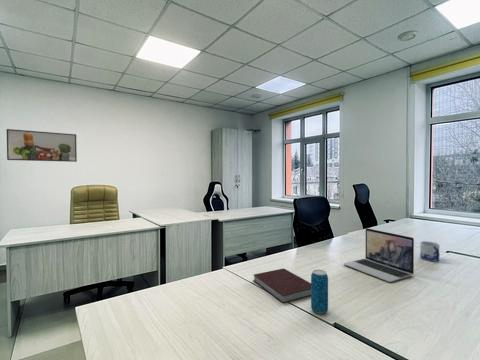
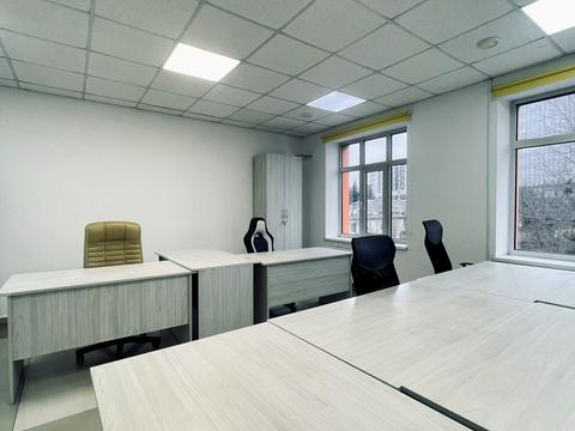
- beverage can (319, 291)
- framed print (43, 146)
- laptop (376, 252)
- mug (430, 250)
- notebook (283, 283)
